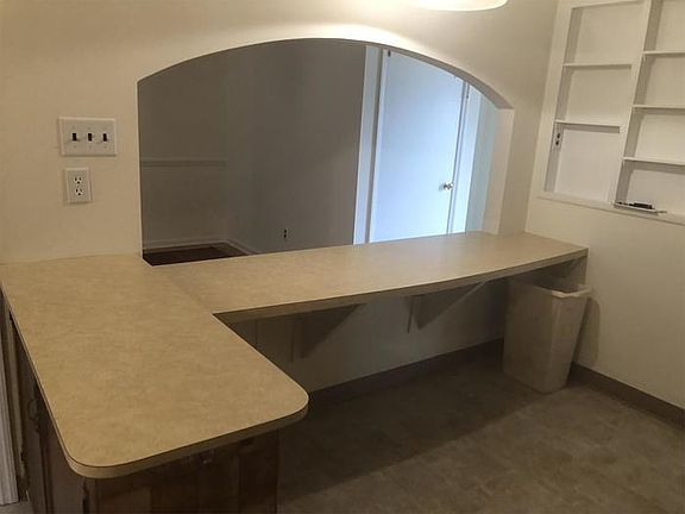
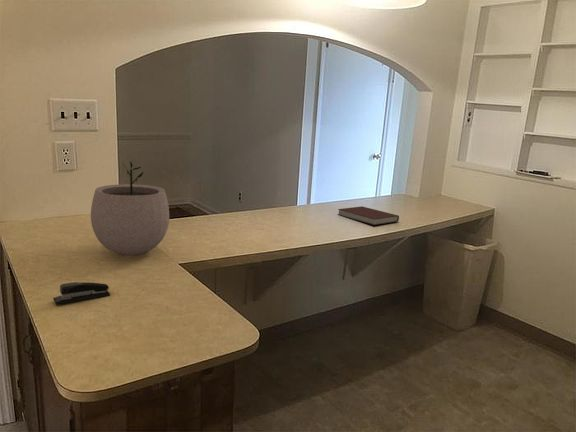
+ plant pot (131, 207)
+ notebook (367, 215)
+ stapler (82, 290)
